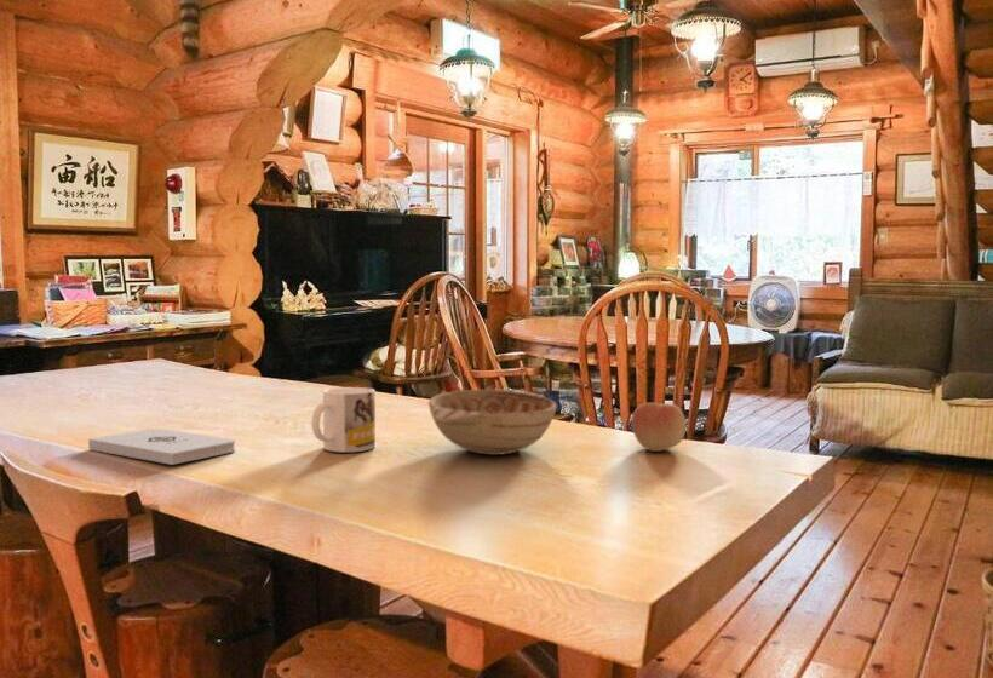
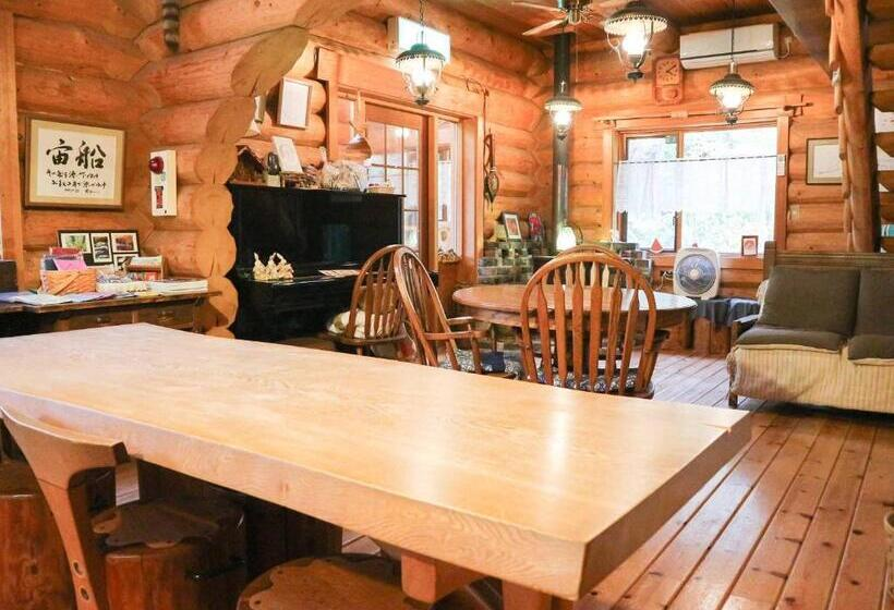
- apple (658, 425)
- decorative bowl (492, 424)
- notepad (163, 444)
- mug (340, 420)
